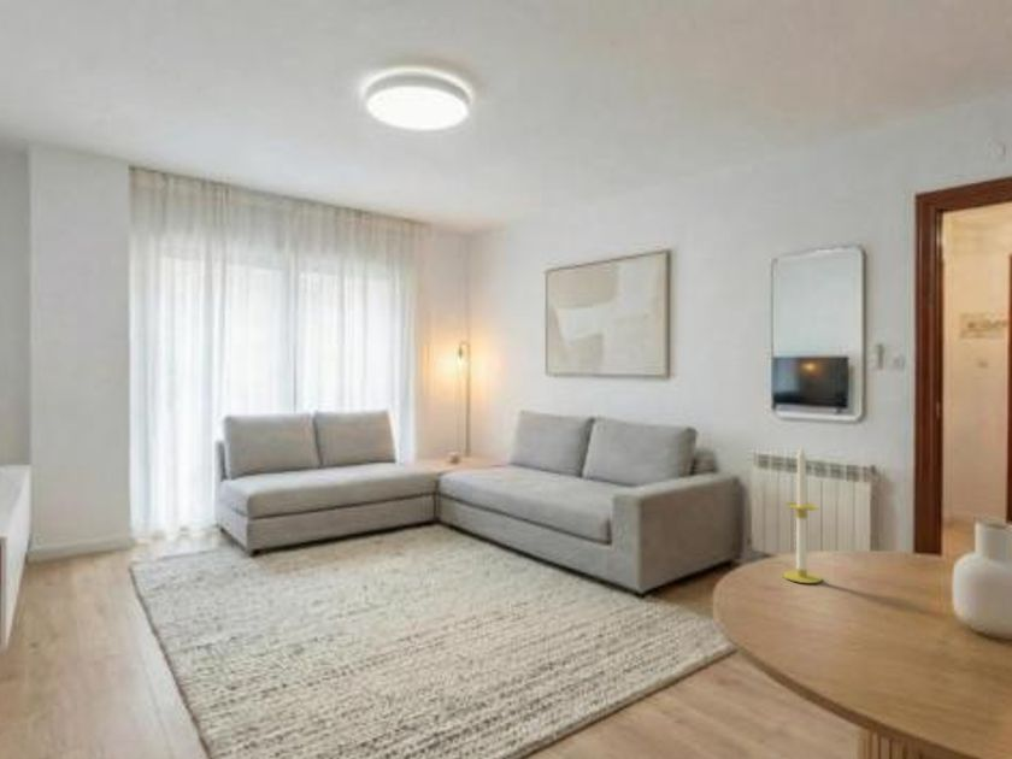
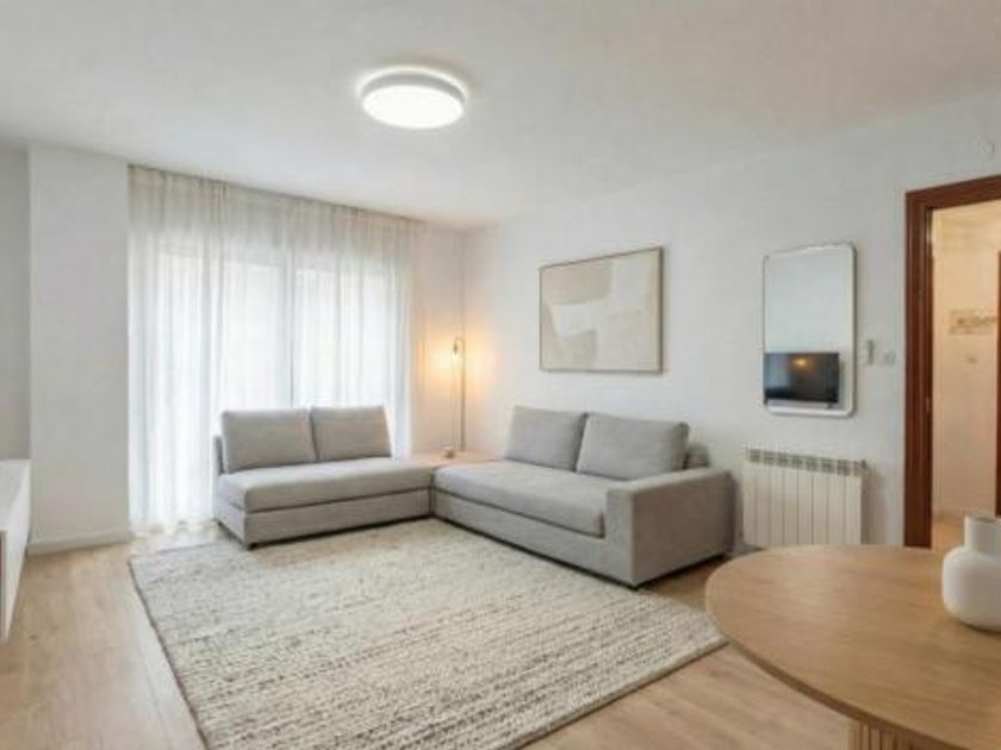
- candle (801, 511)
